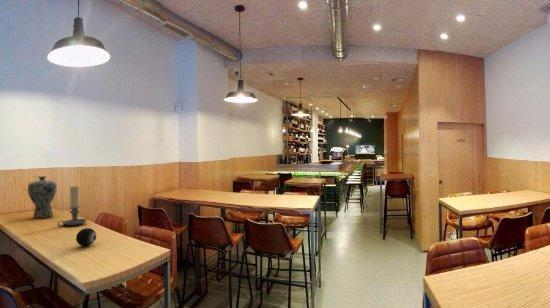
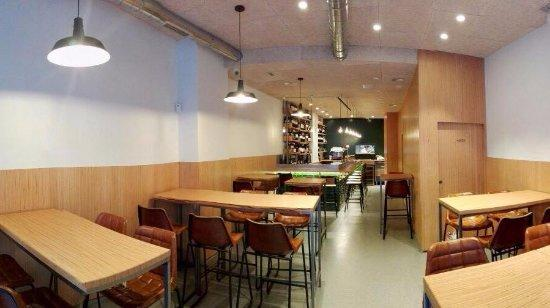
- candle holder (72, 205)
- speaker (86, 237)
- vase (42, 196)
